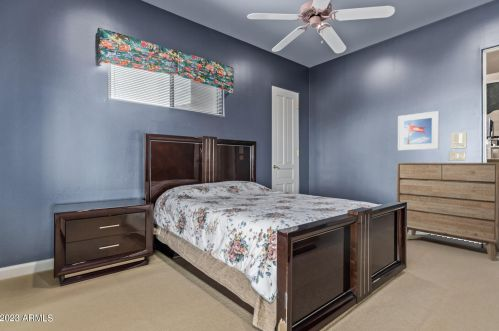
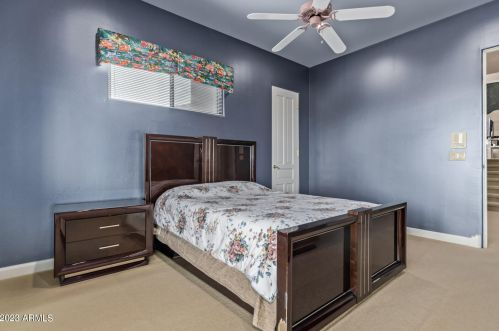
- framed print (417, 131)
- dresser (447, 204)
